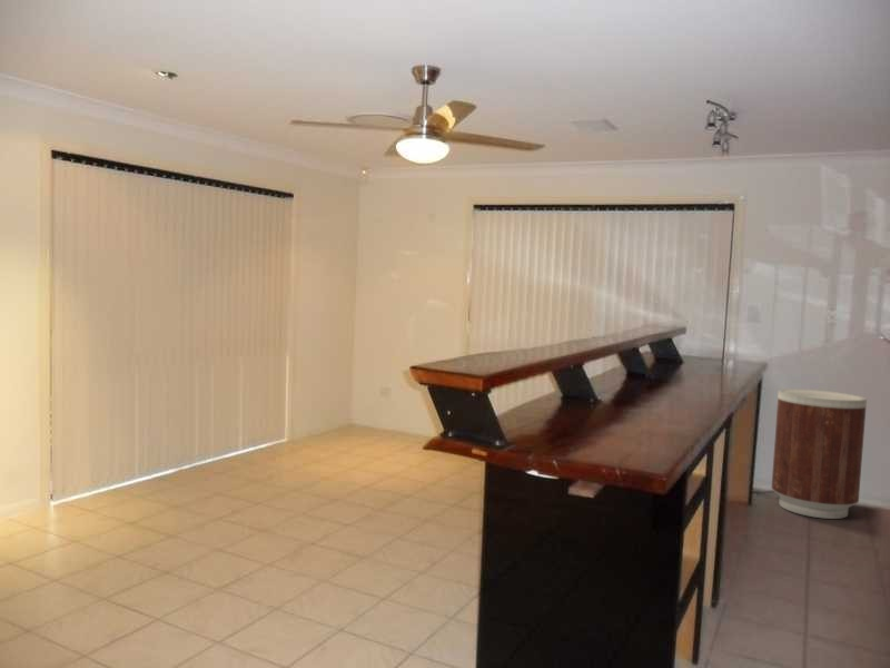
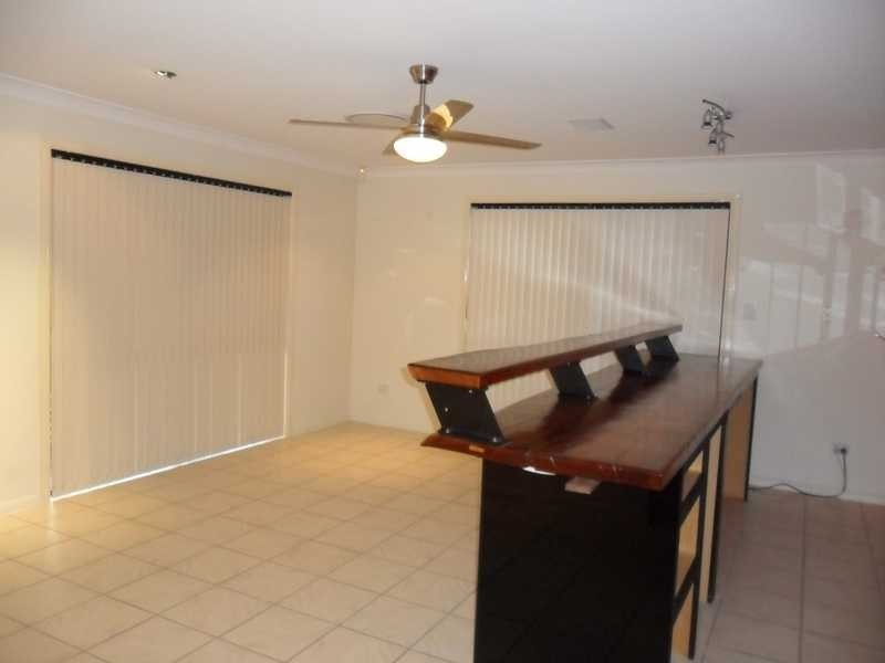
- trash can (817, 451)
